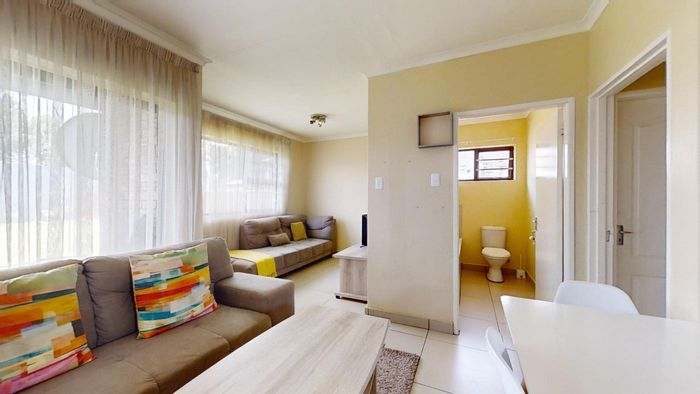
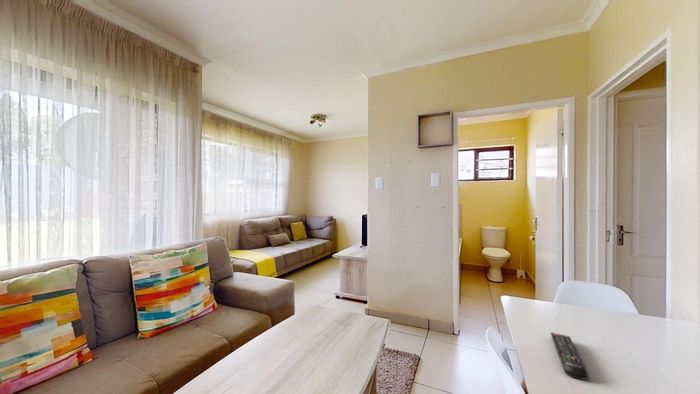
+ remote control (566, 352)
